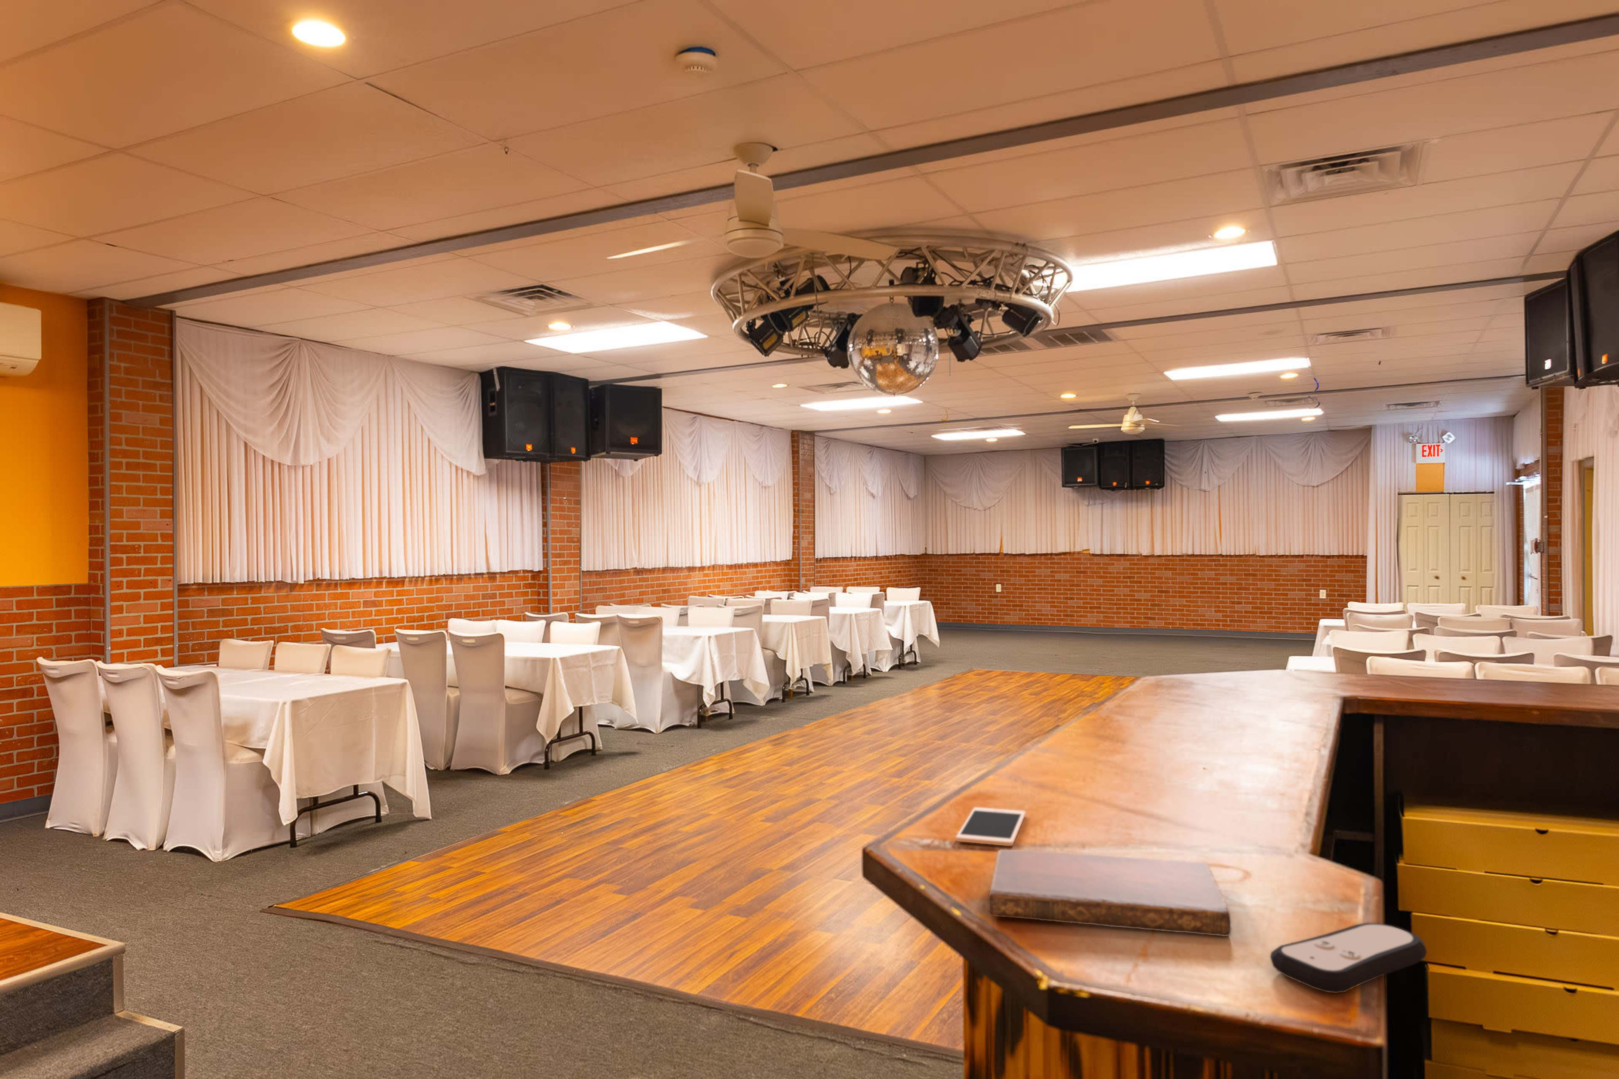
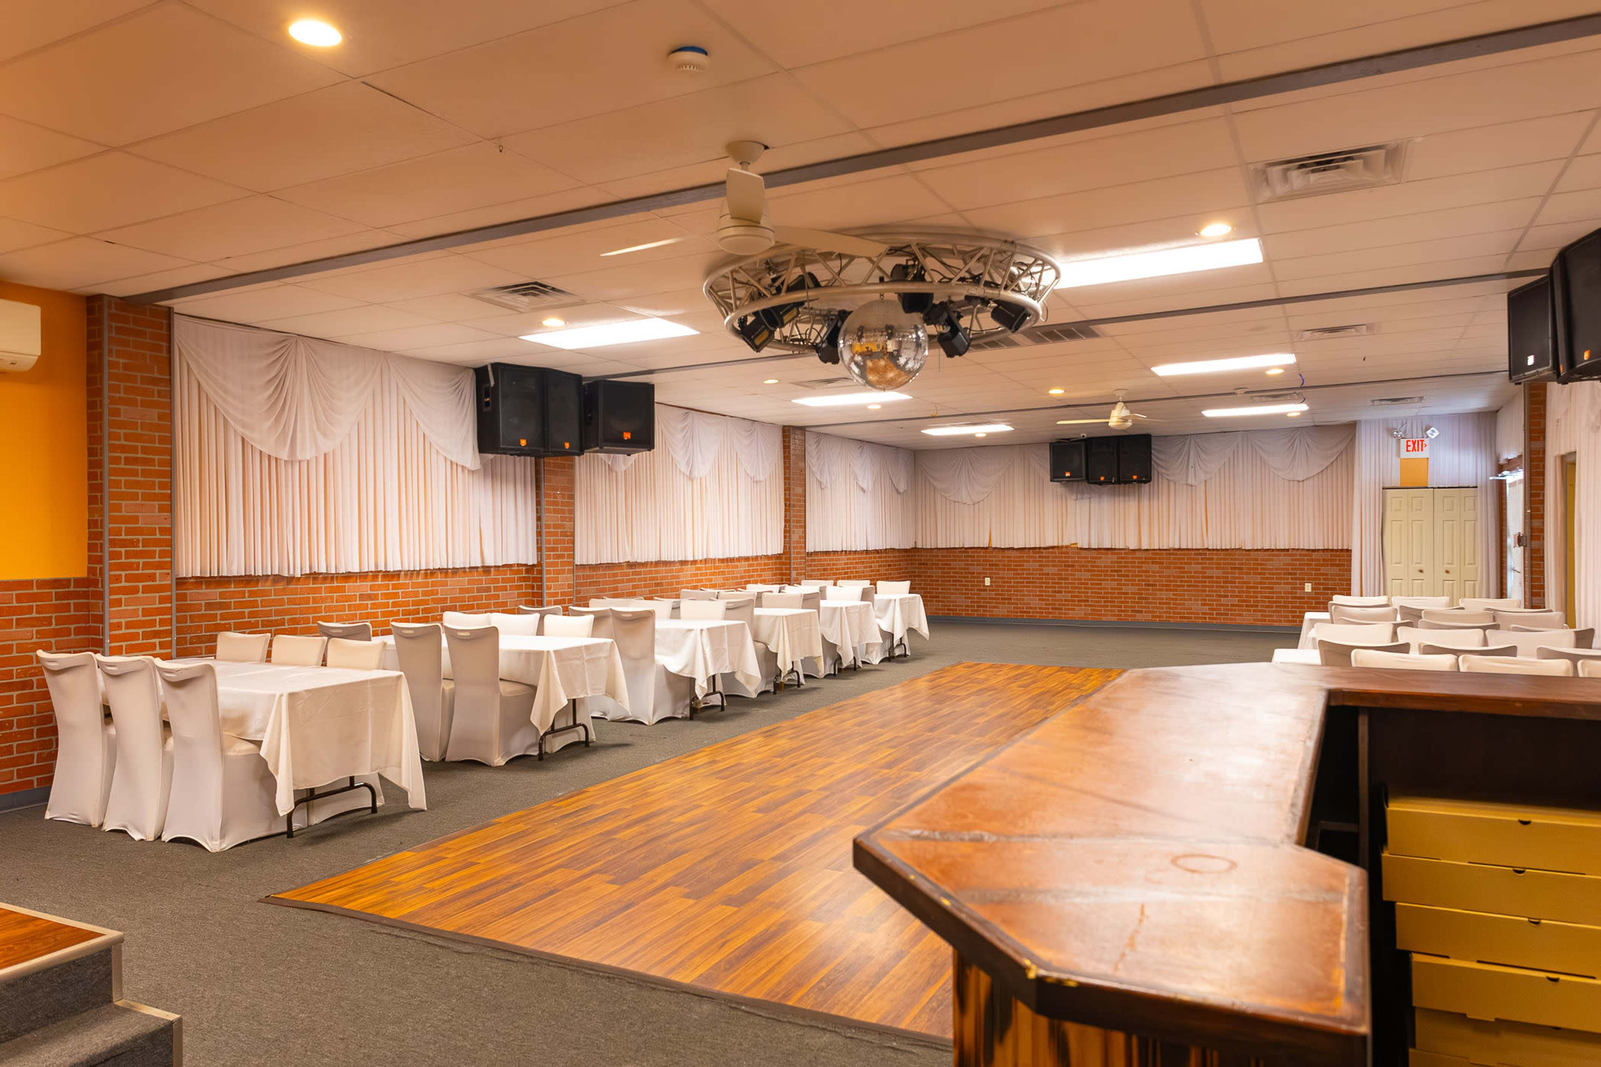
- notebook (1103, 888)
- remote control (1352, 954)
- cell phone (993, 825)
